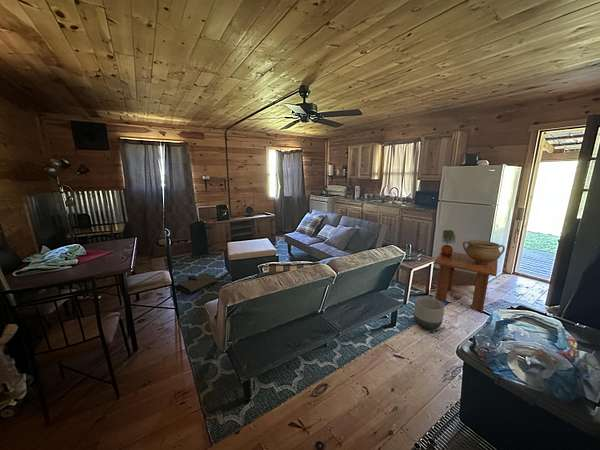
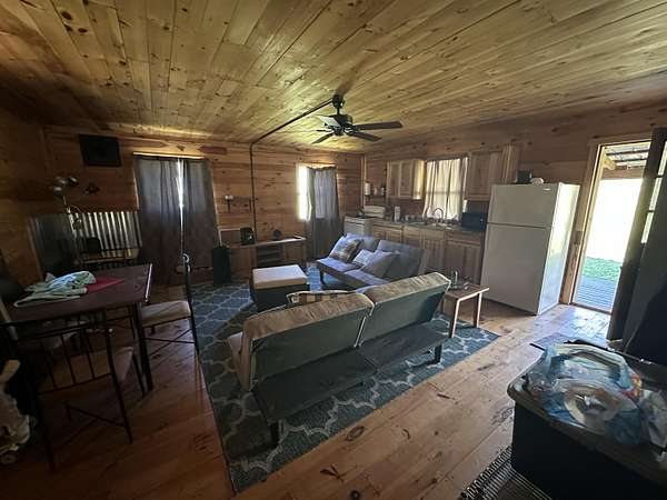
- tool roll (196, 280)
- ceramic pot (482, 252)
- coffee table (463, 279)
- potted plant (448, 242)
- planter (427, 314)
